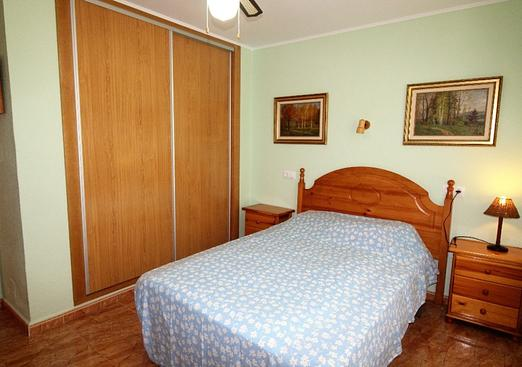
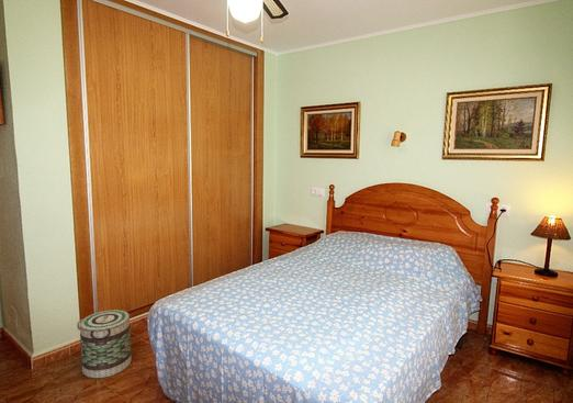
+ basket (104, 340)
